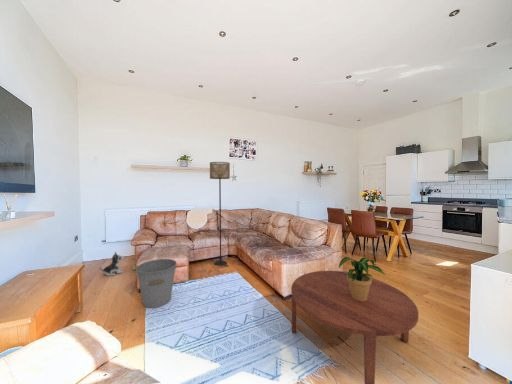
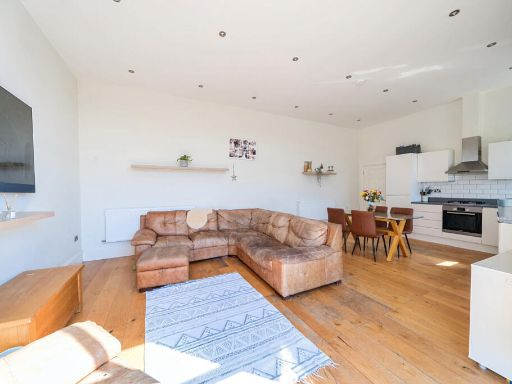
- potted plant (358, 277)
- coffee table (347, 314)
- plush toy (112, 262)
- floor lamp (220, 213)
- bucket (157, 282)
